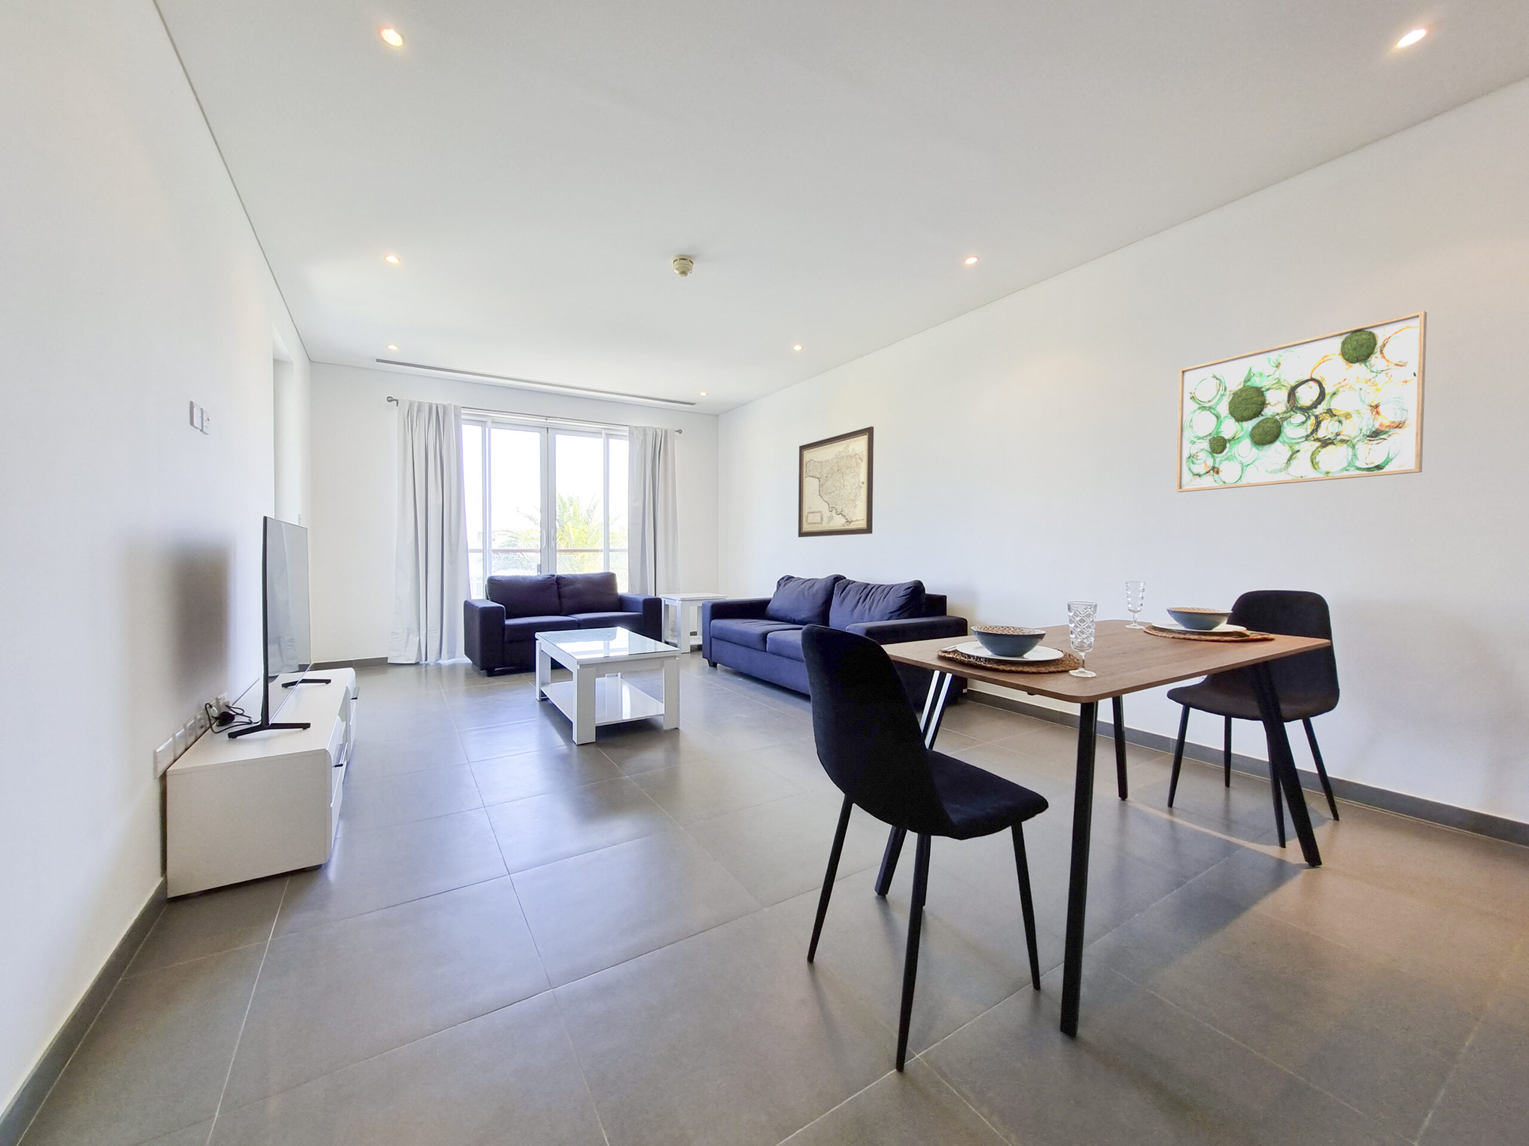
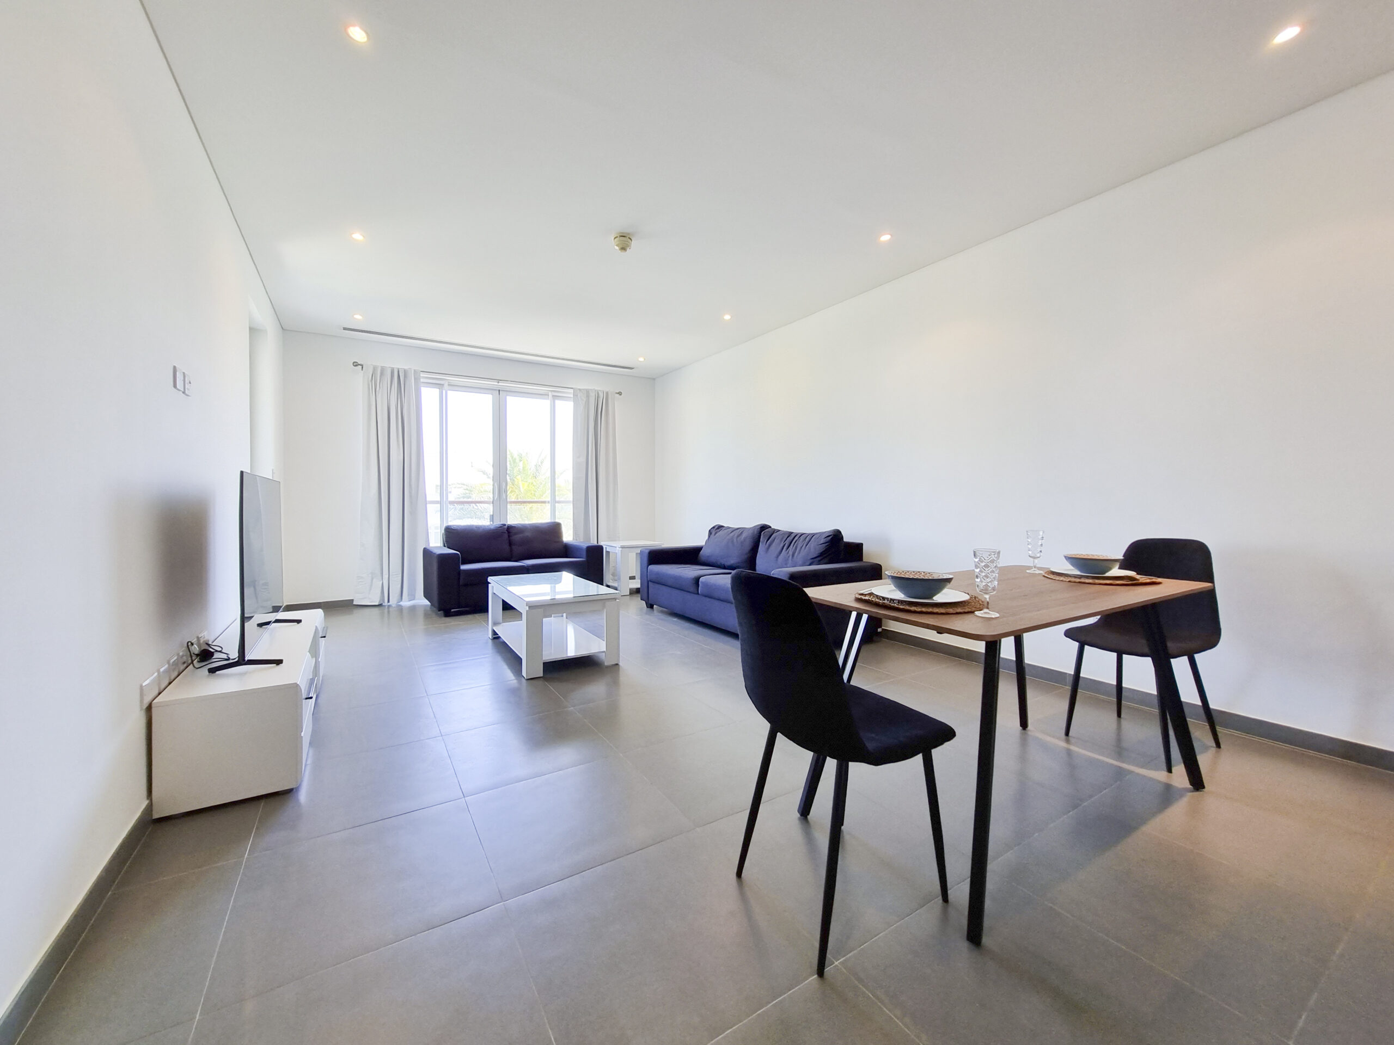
- wall art (833, 486)
- wall art (1283, 414)
